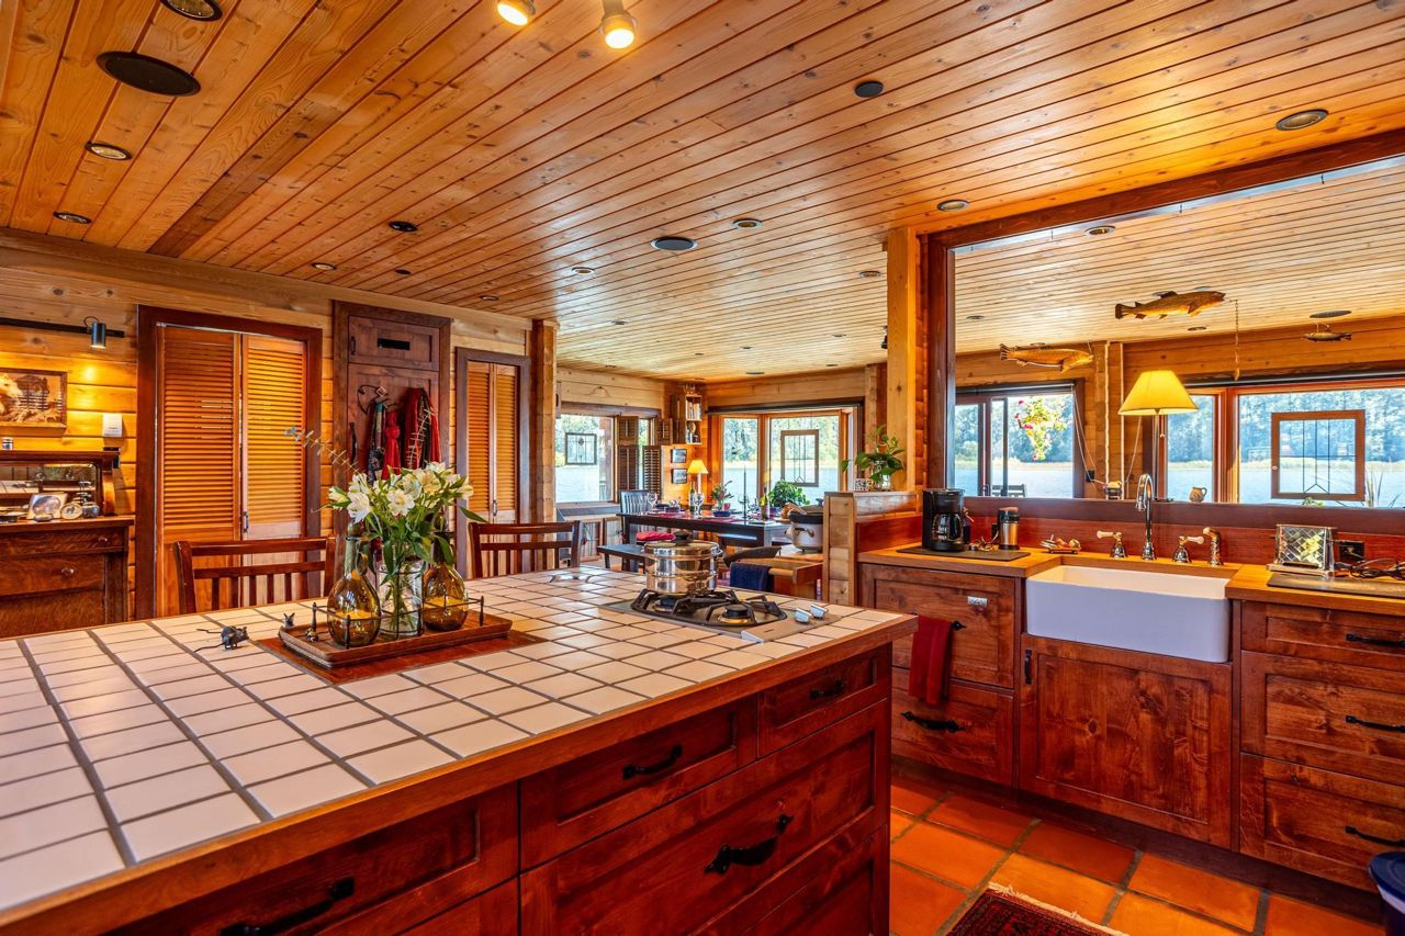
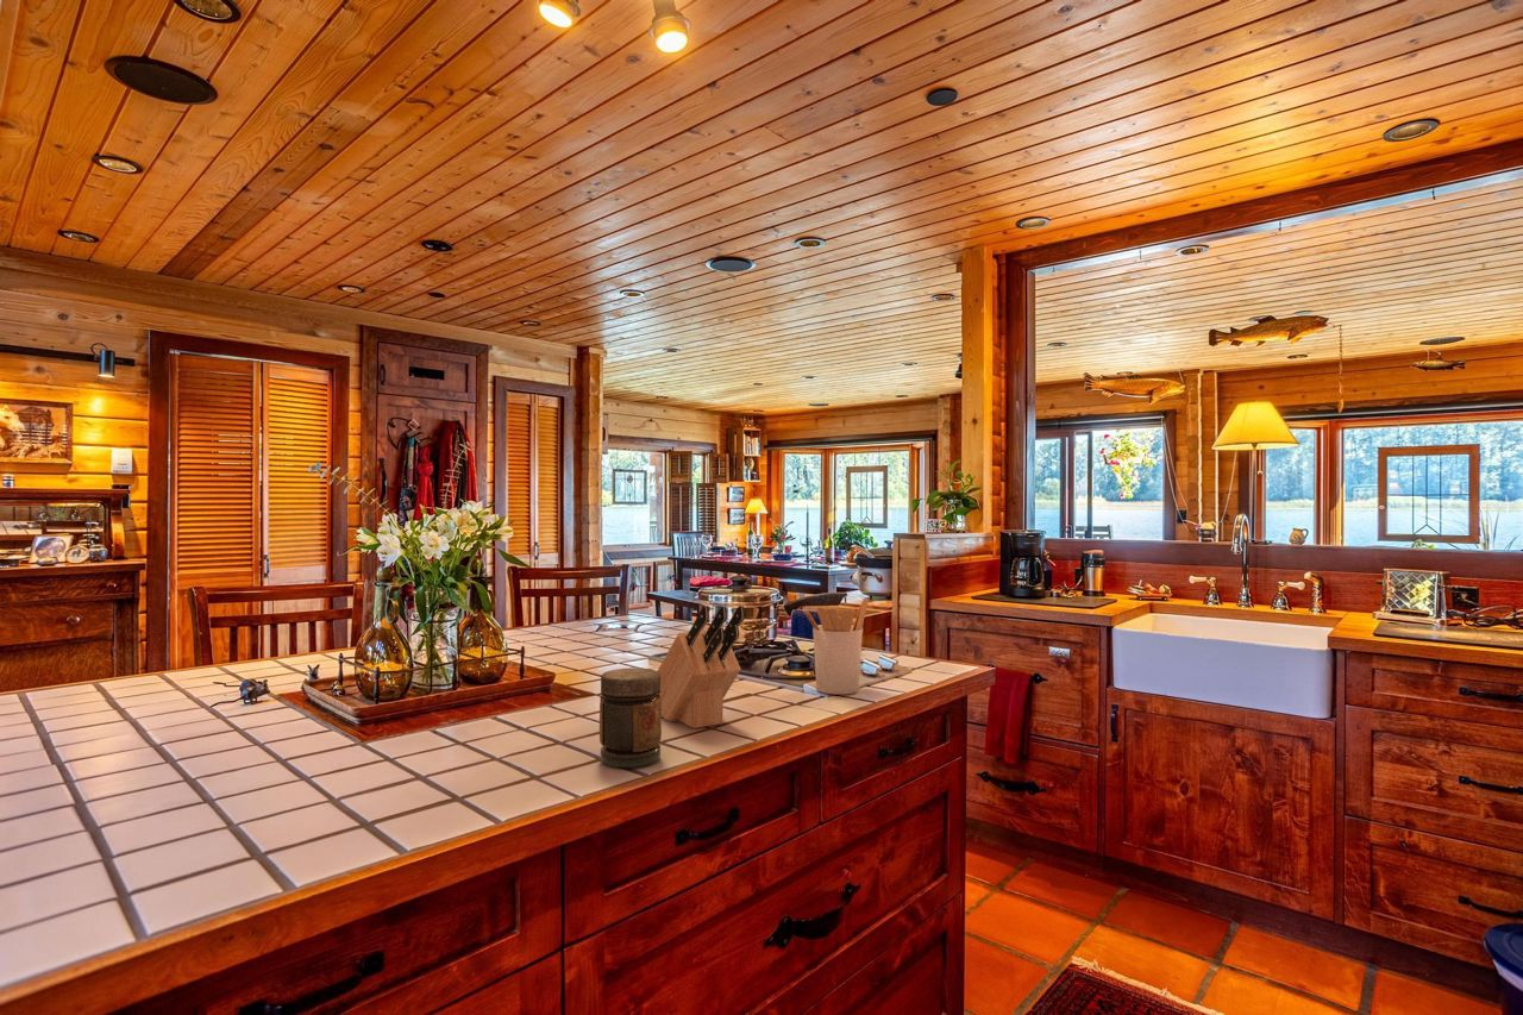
+ utensil holder (836, 645)
+ jar (631, 715)
+ knife block (692, 658)
